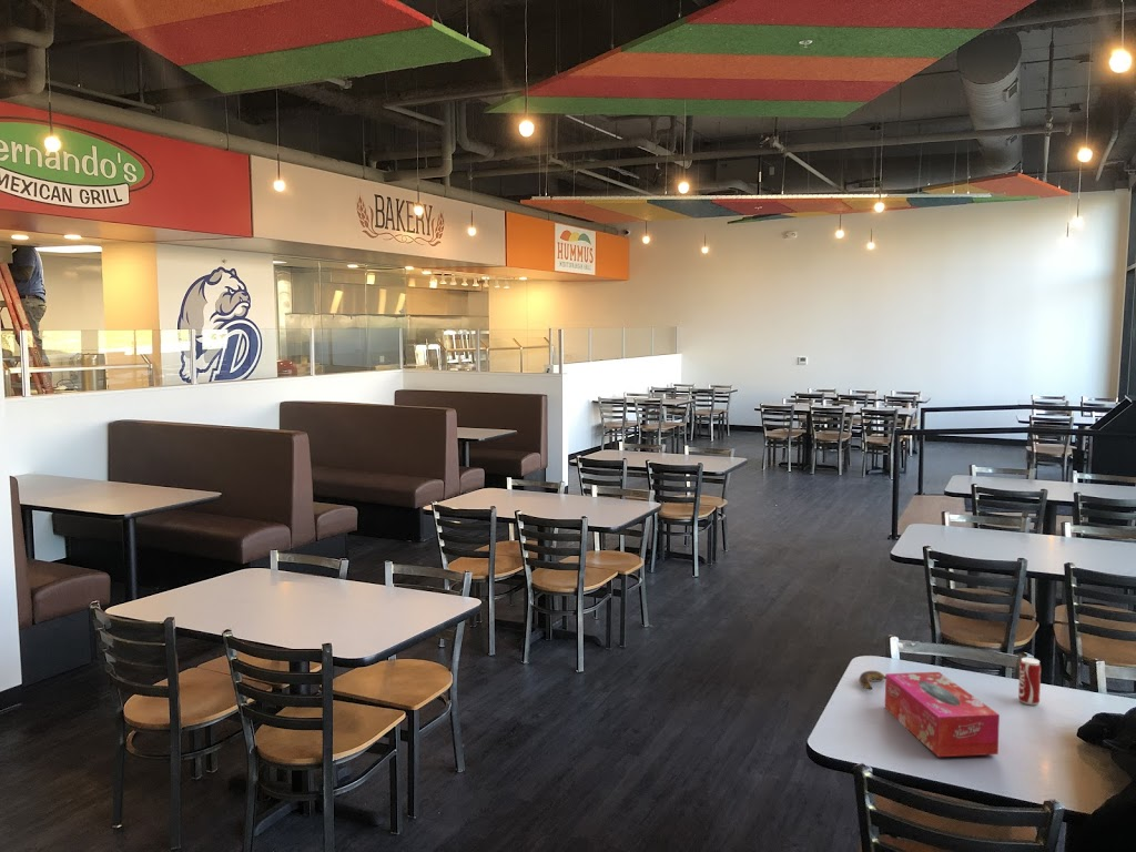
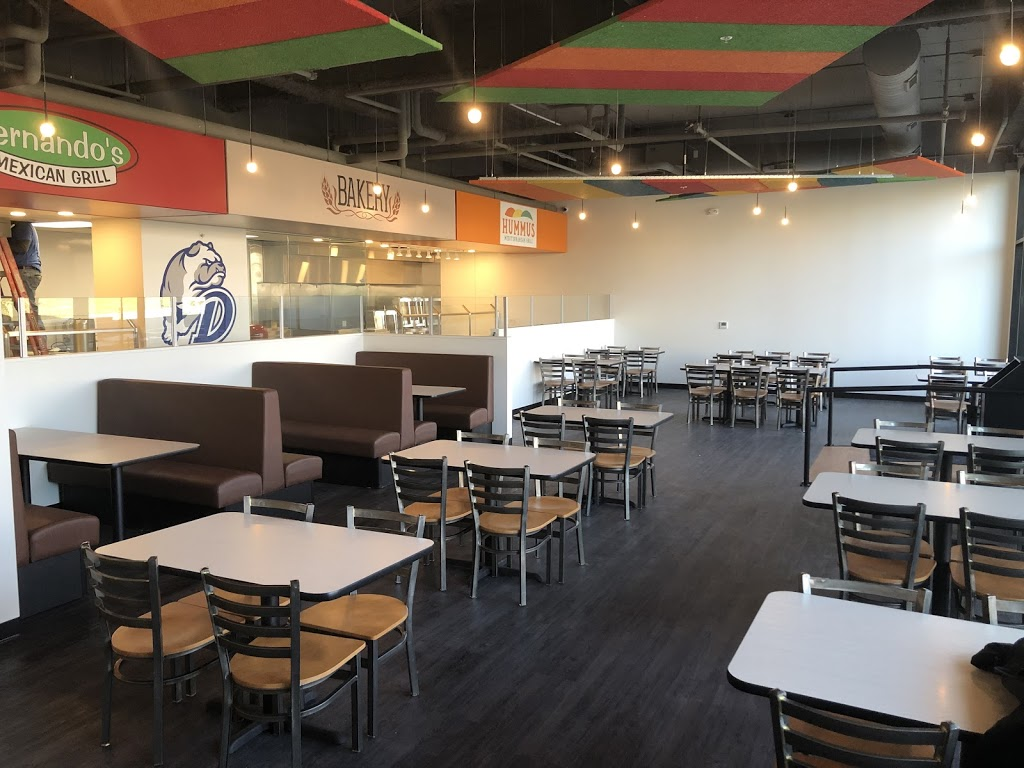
- tissue box (937, 711)
- soda can (1030, 680)
- banana (873, 679)
